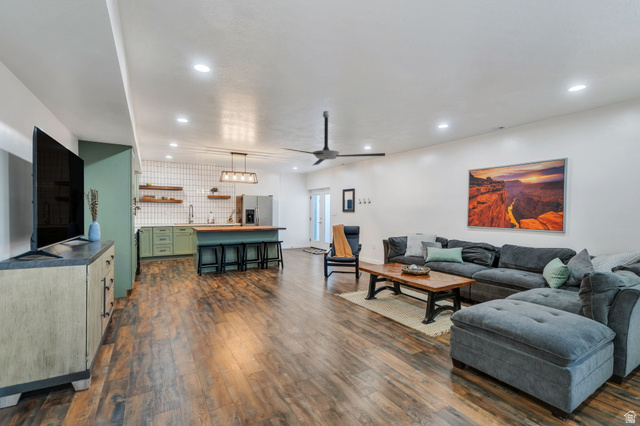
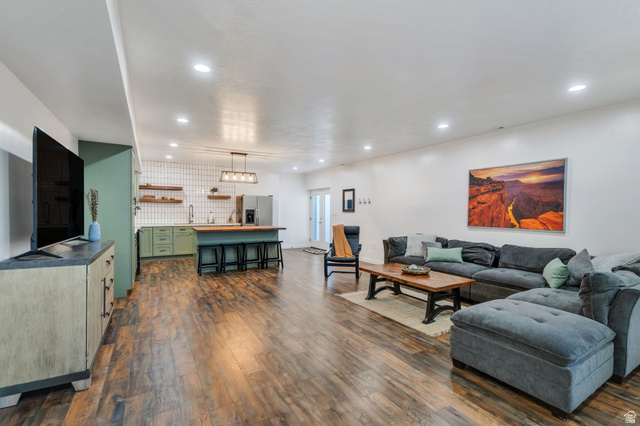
- ceiling fan (327, 136)
